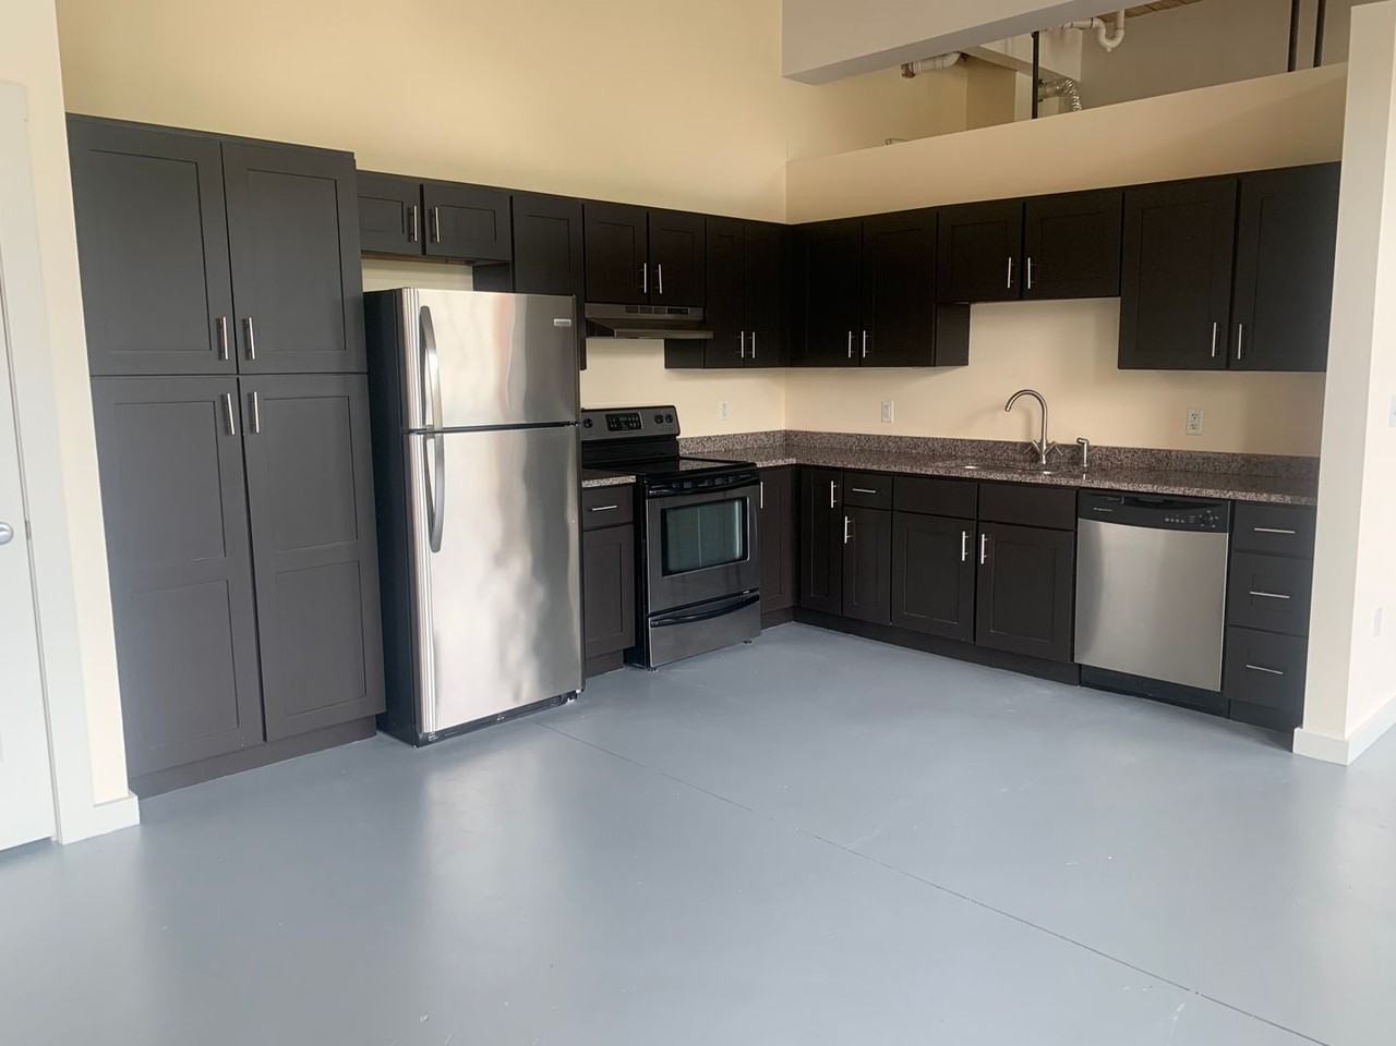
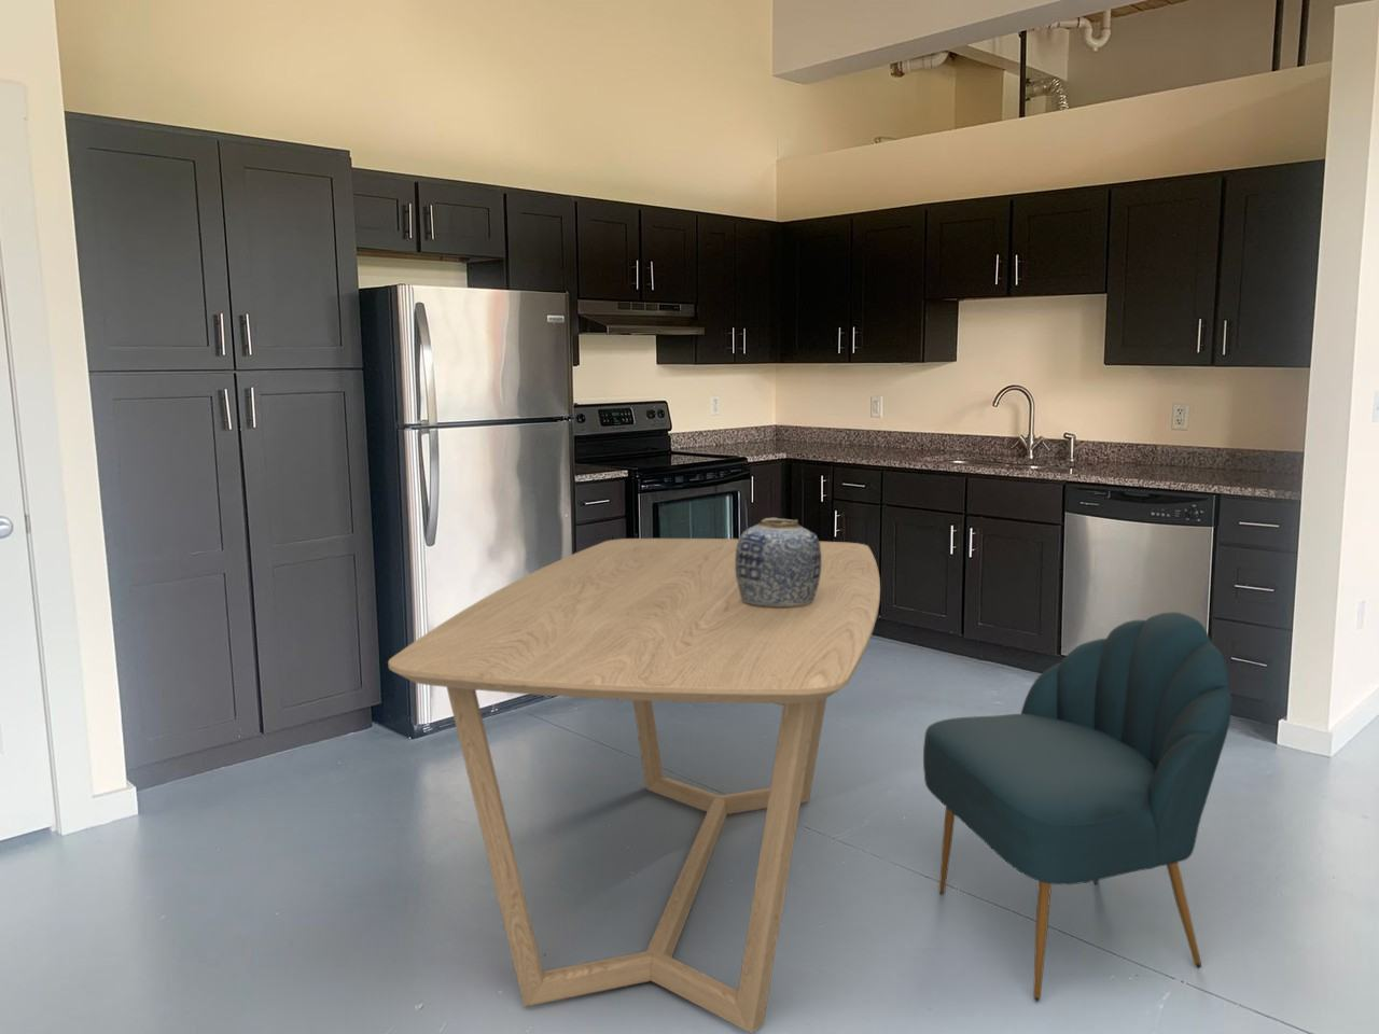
+ chair (1074, 779)
+ vase (777, 559)
+ dining table (657, 739)
